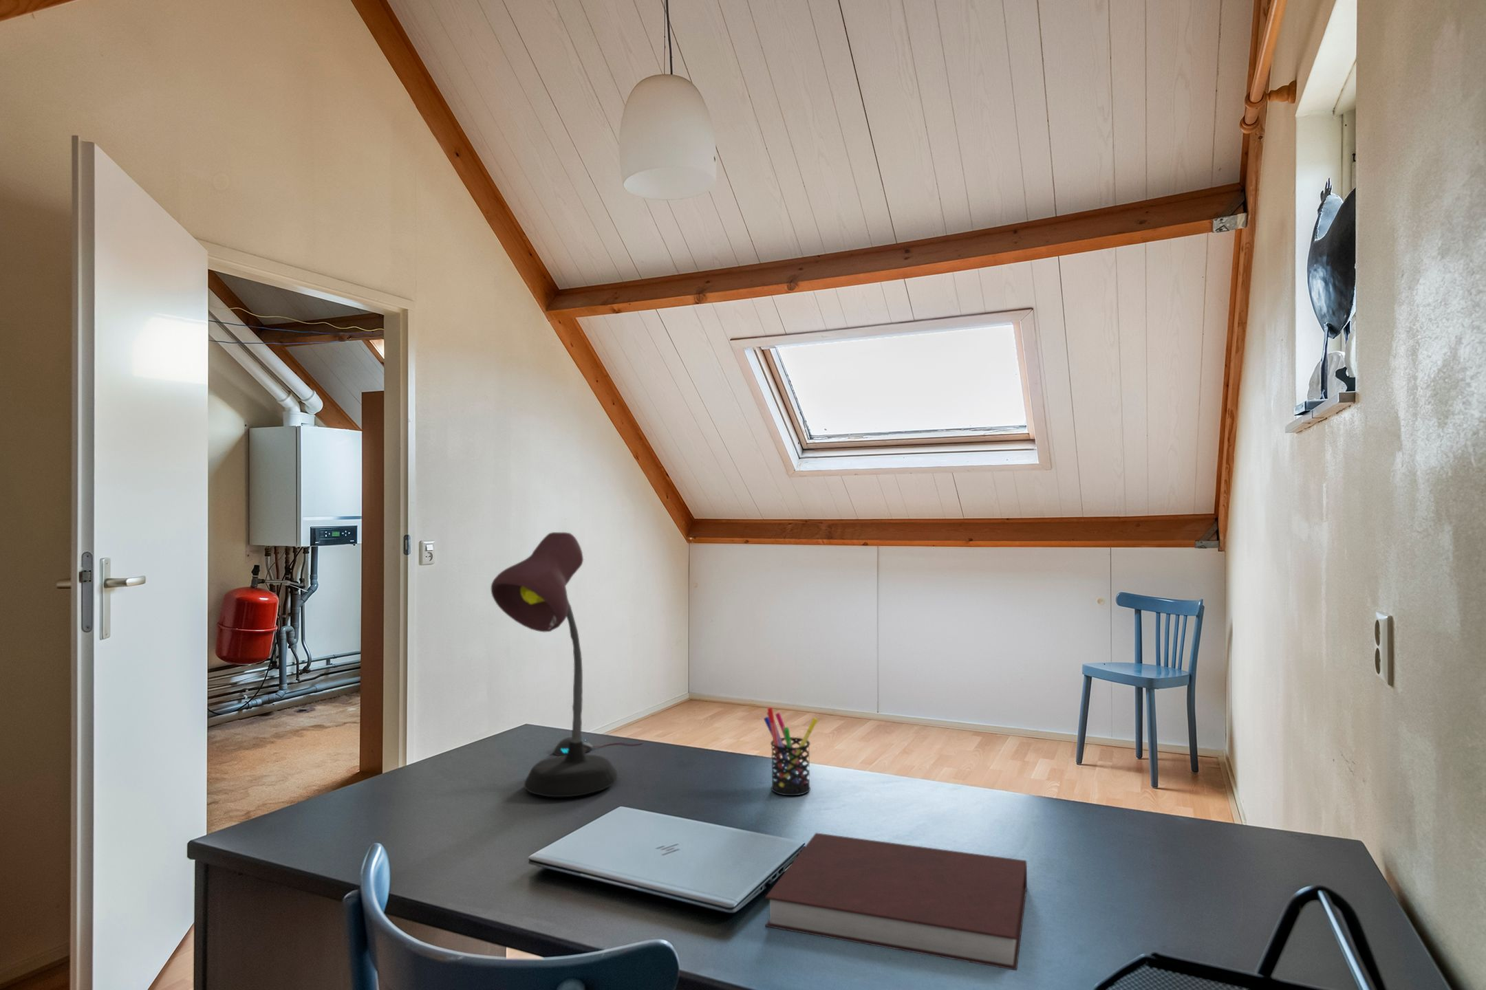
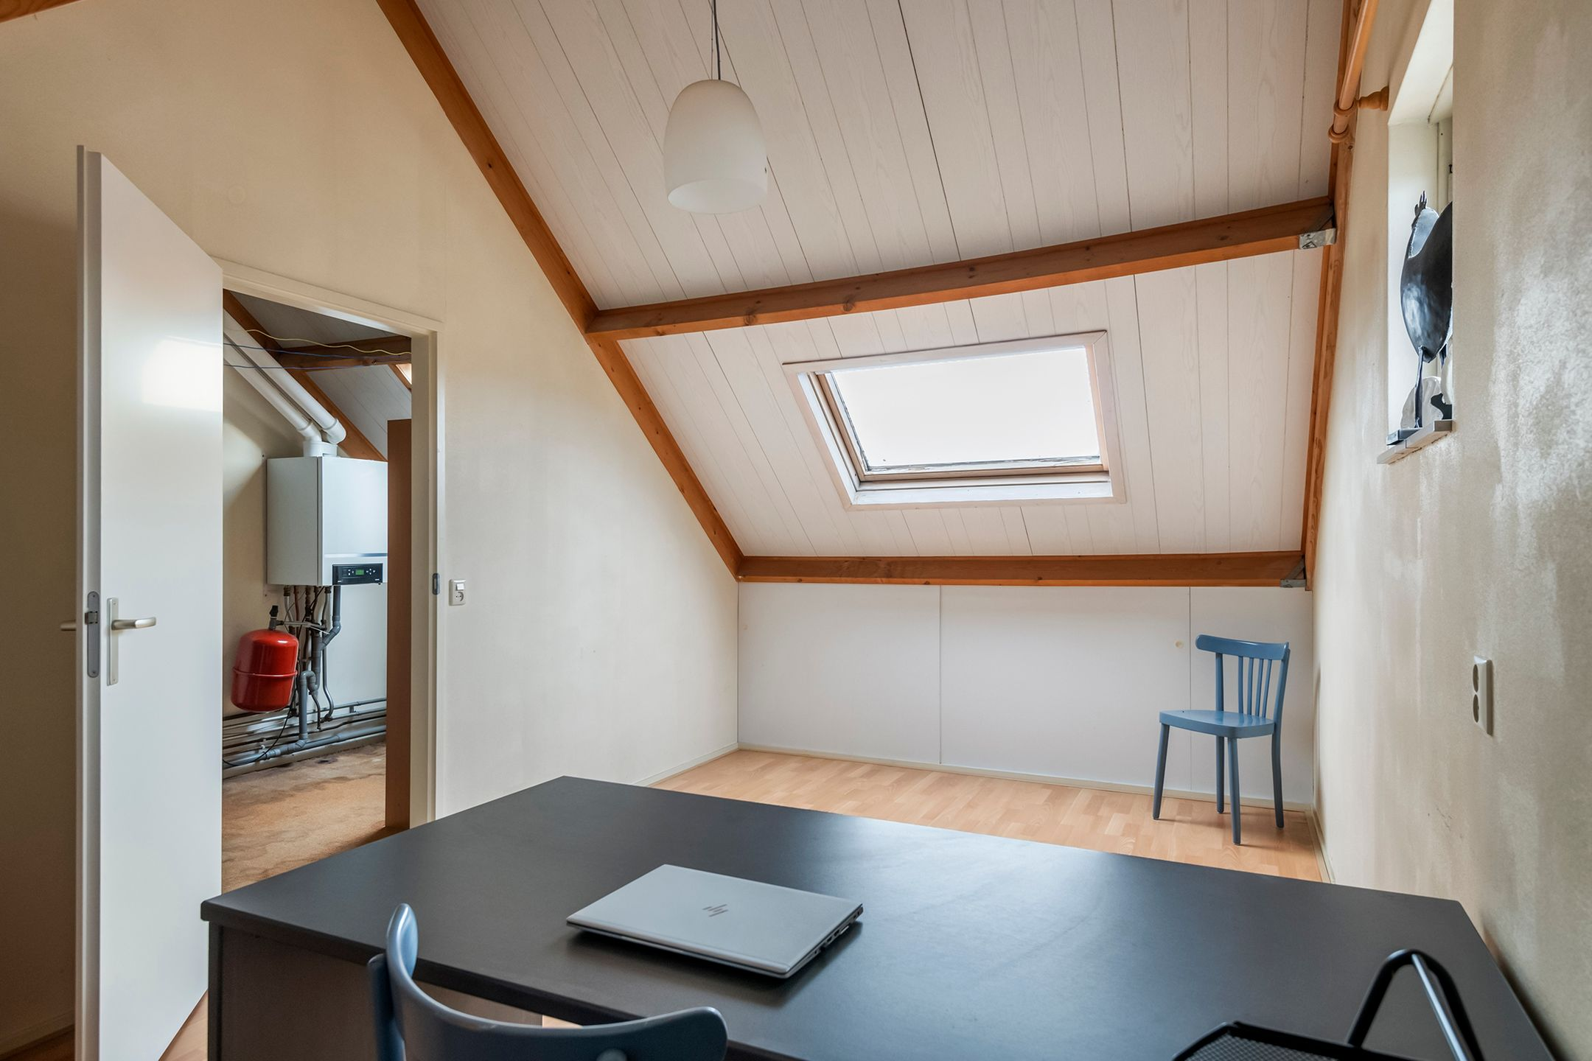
- notebook (902, 892)
- mouse (598, 745)
- pen holder (787, 749)
- desk lamp (574, 662)
